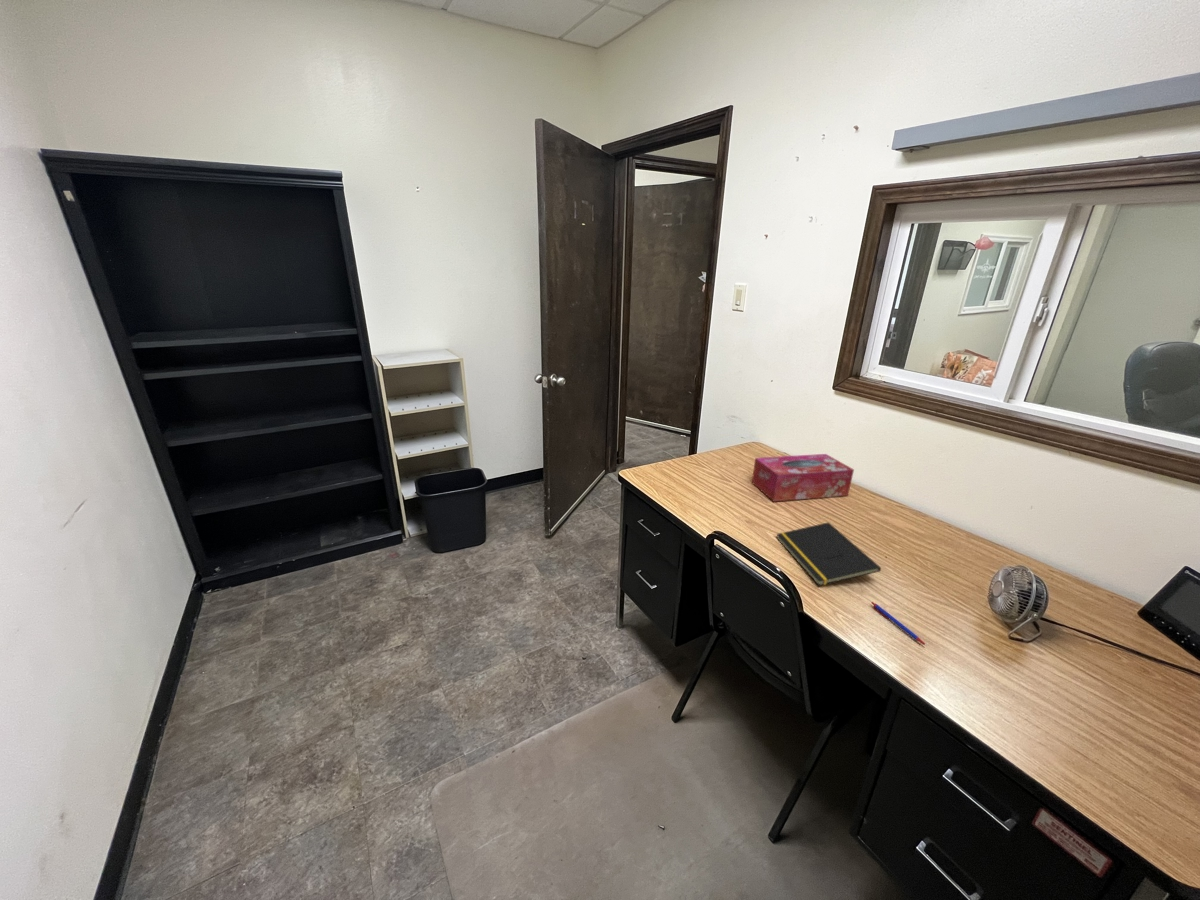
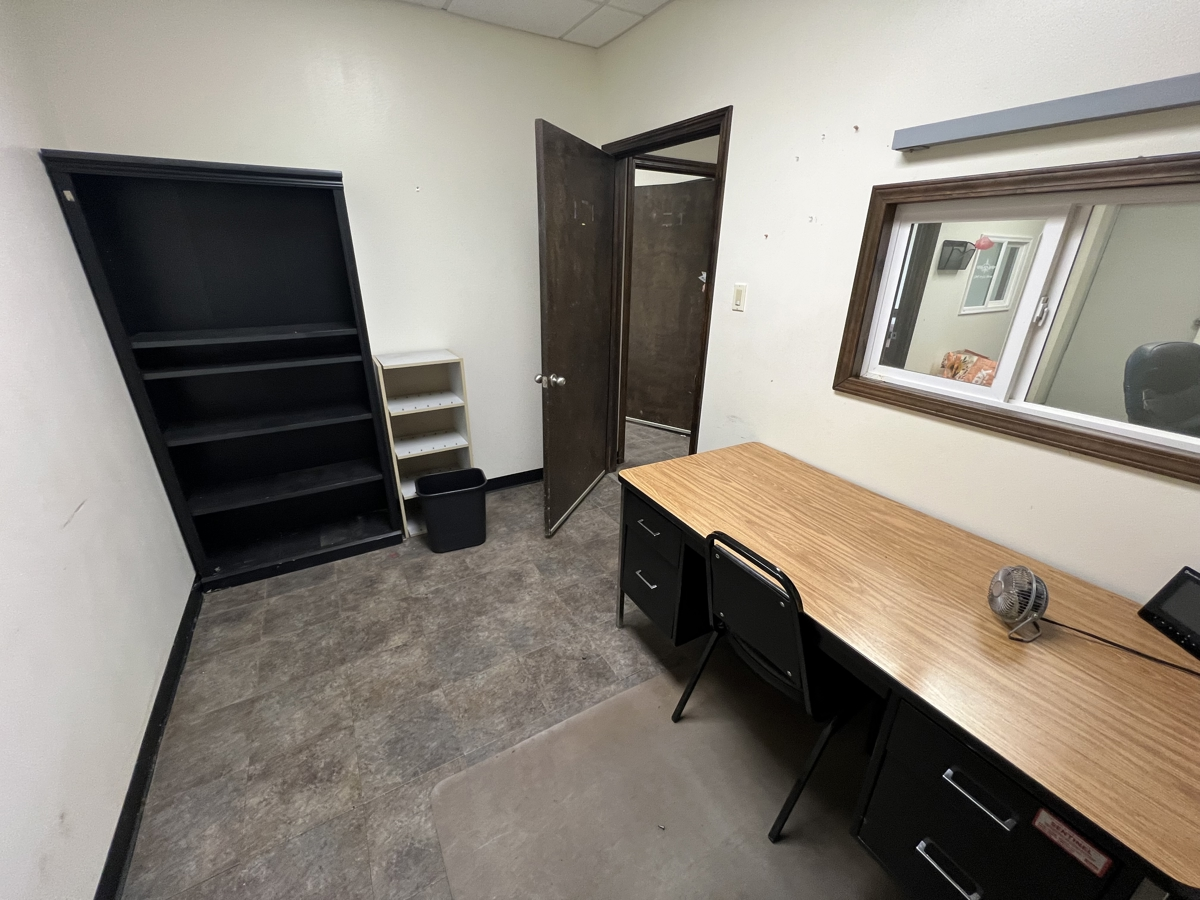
- tissue box (800, 476)
- pen (897, 622)
- notepad (824, 551)
